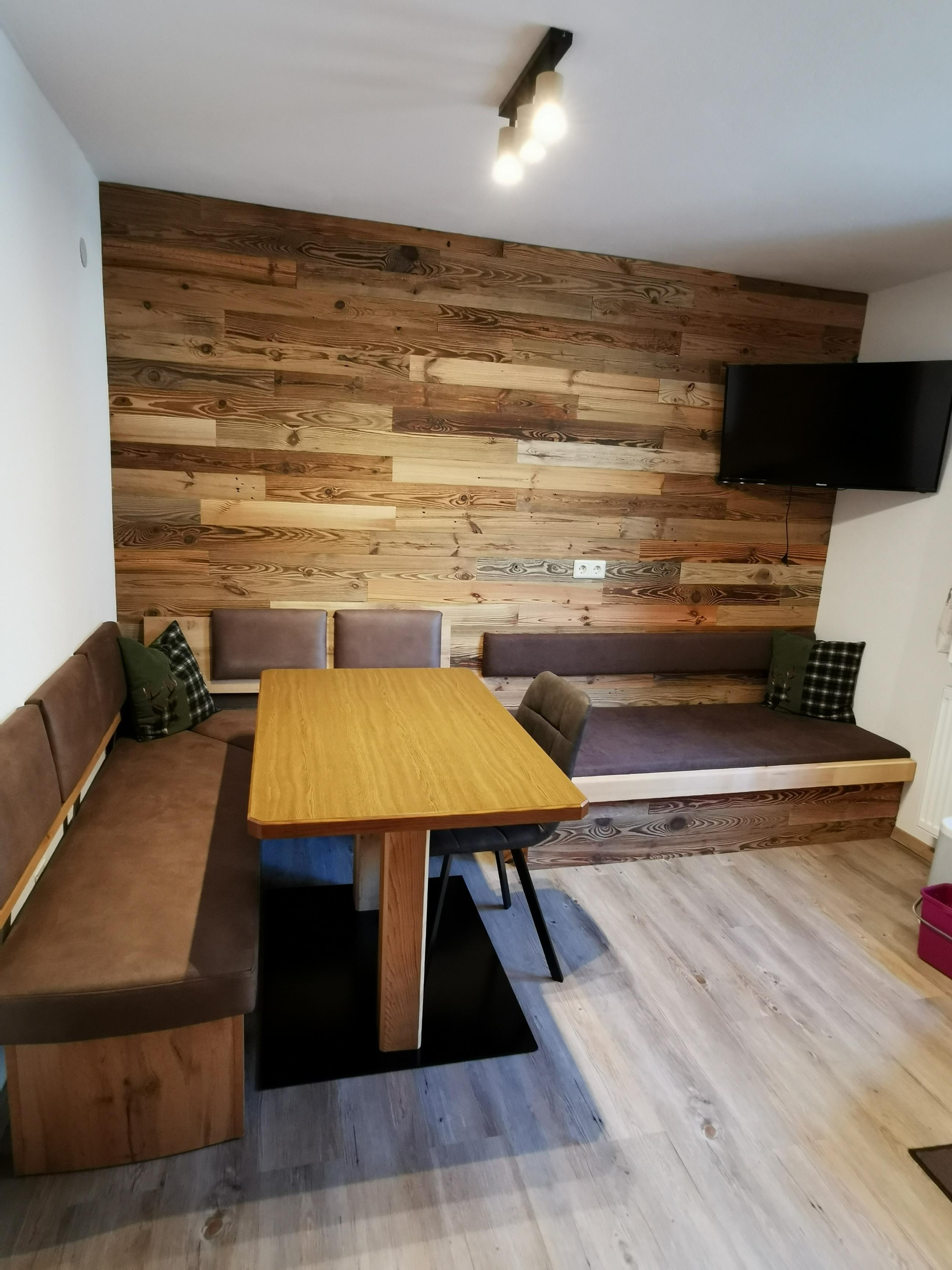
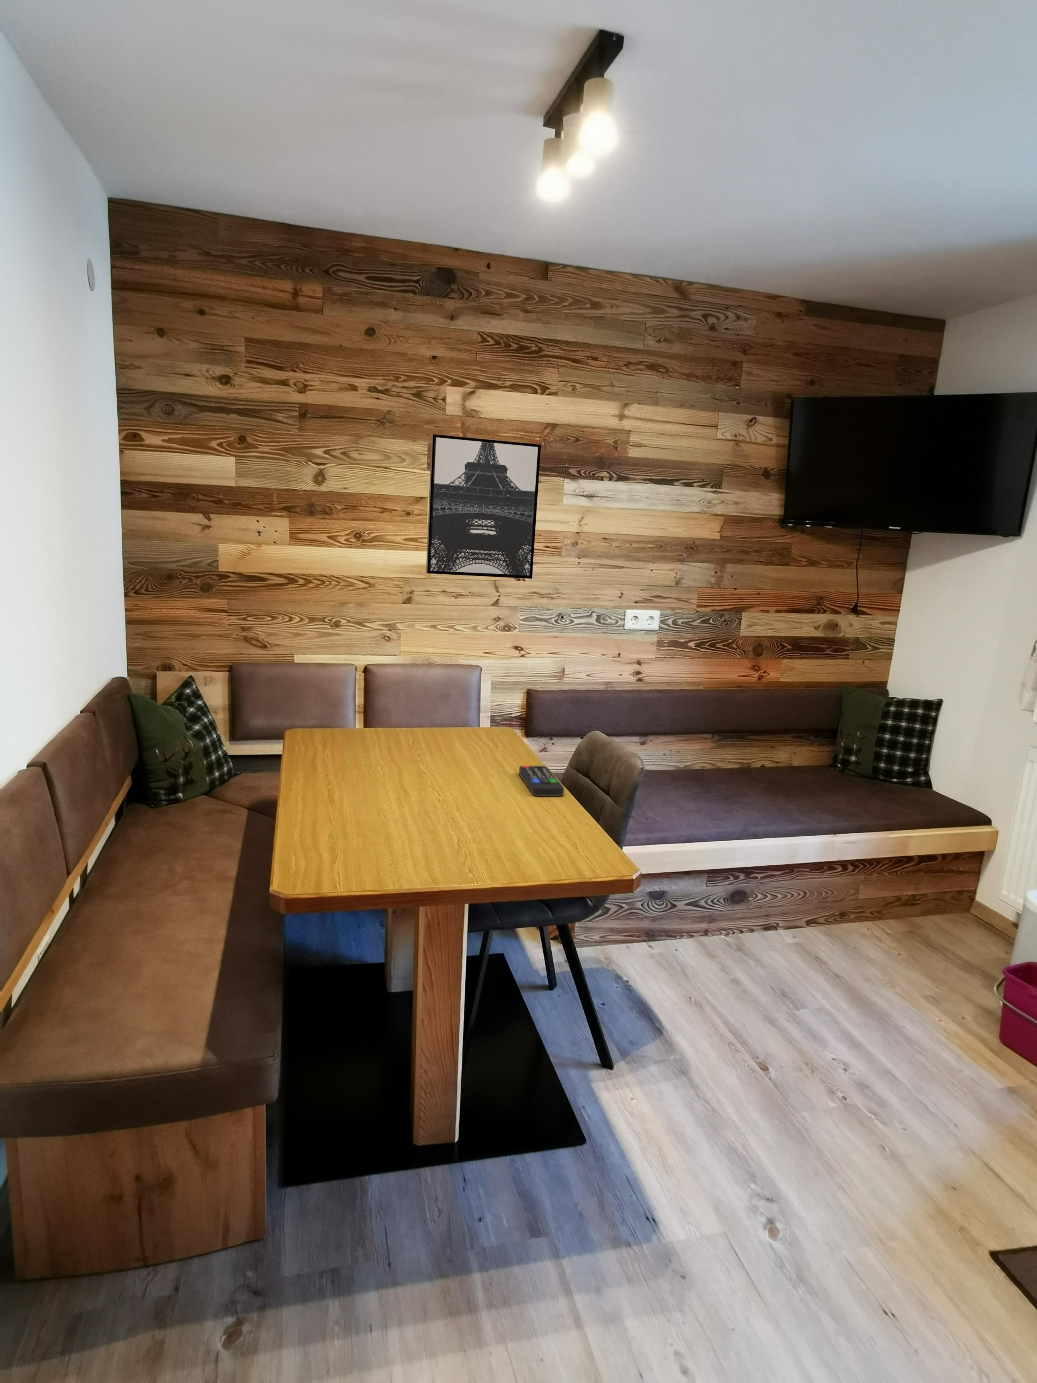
+ wall art (484, 509)
+ remote control (540, 780)
